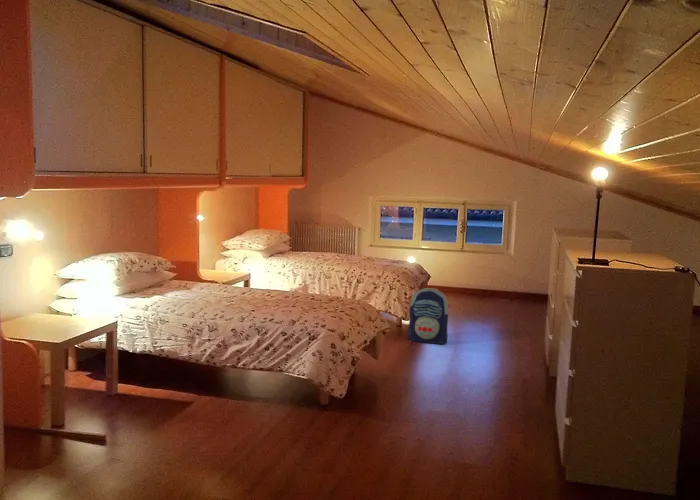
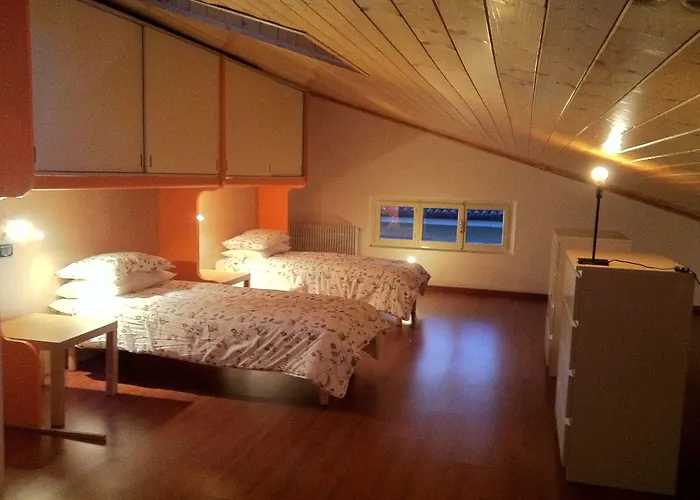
- backpack (429, 314)
